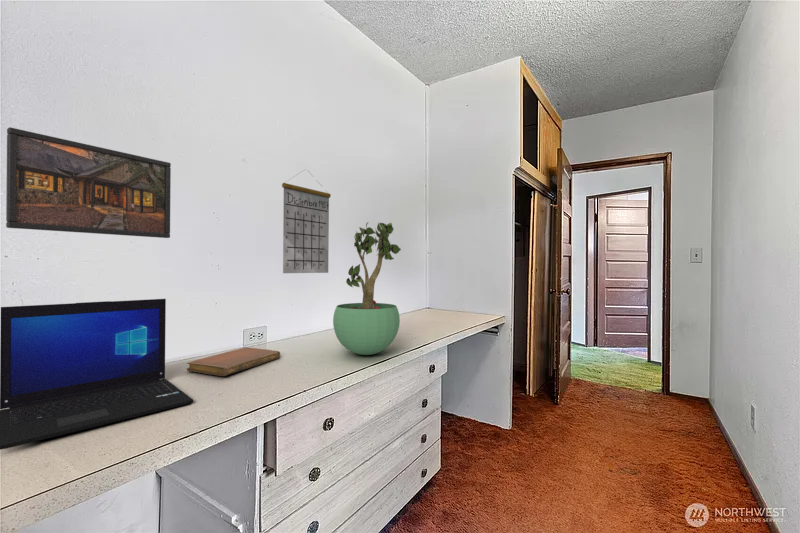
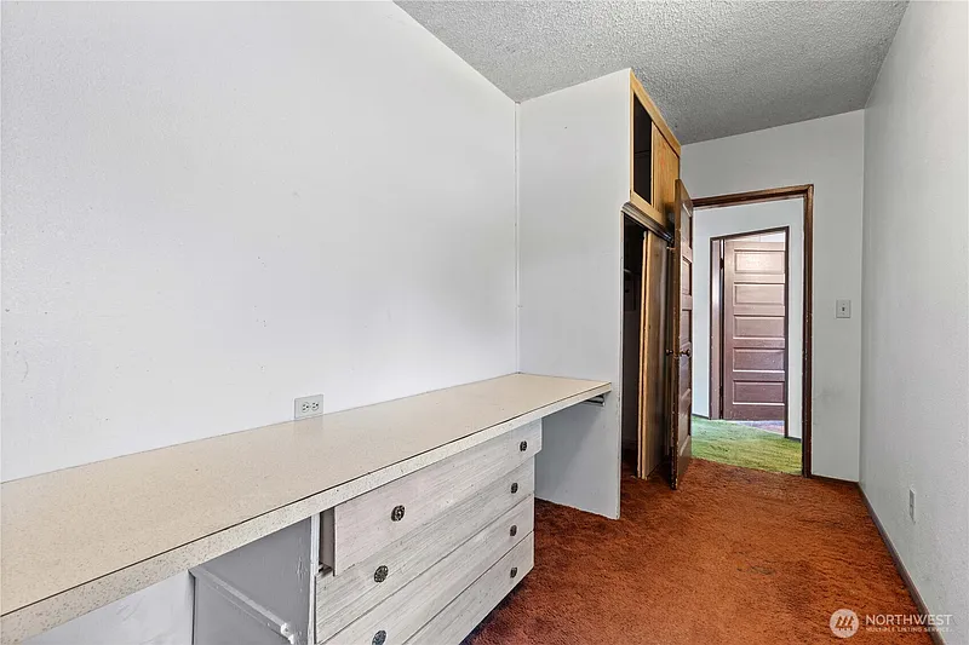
- potted plant (369, 287)
- notebook (236, 360)
- laptop (100, 357)
- calendar (307, 220)
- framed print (100, 190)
